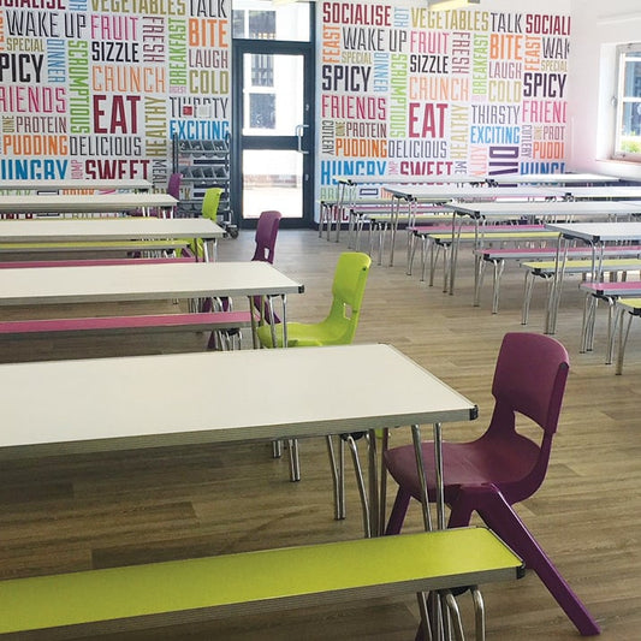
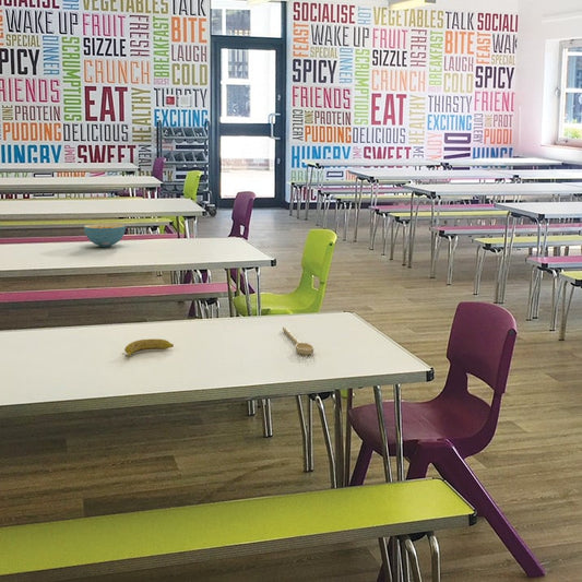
+ banana (146, 347)
+ cereal bowl (105, 236)
+ spoon (295, 338)
